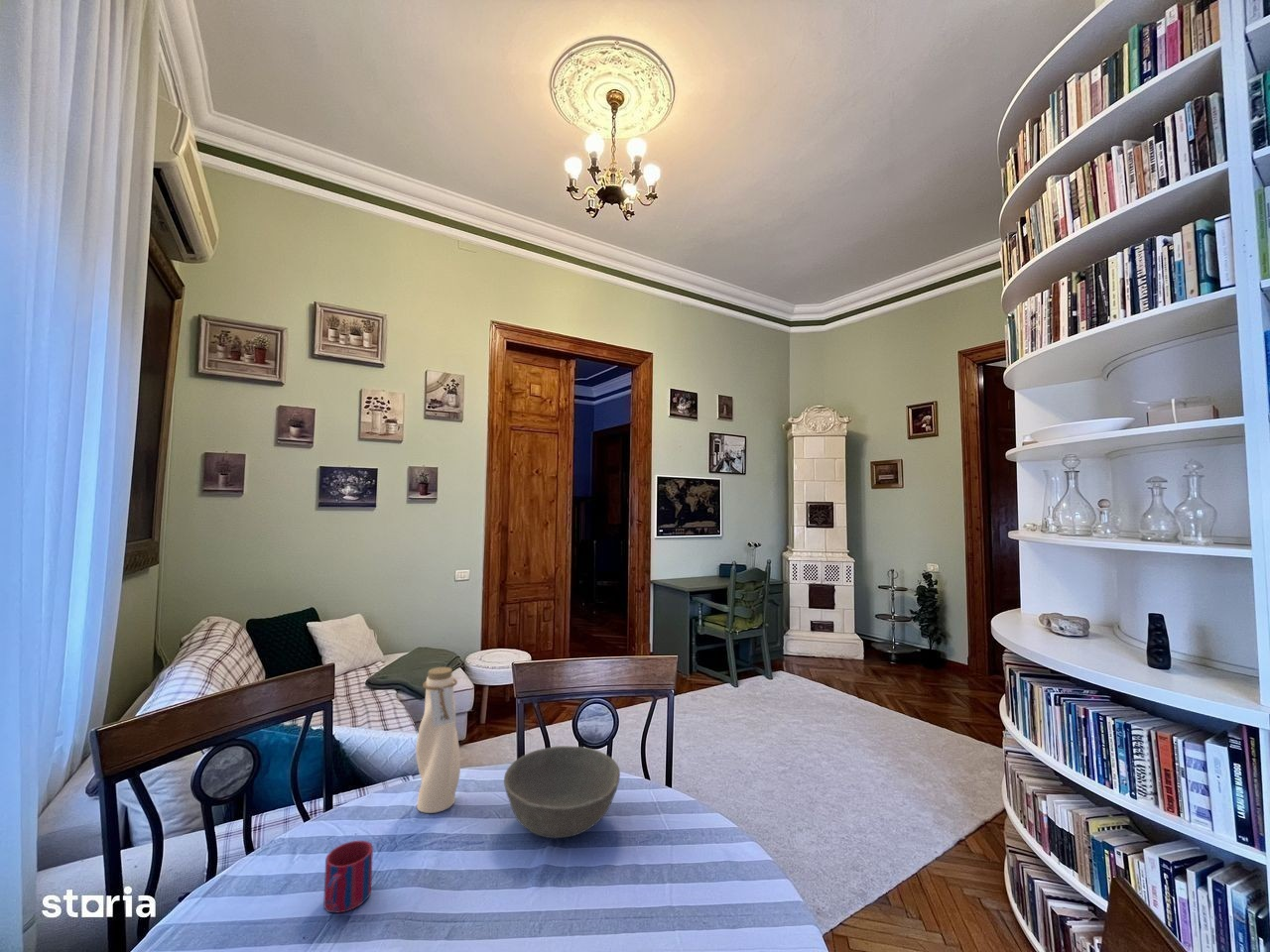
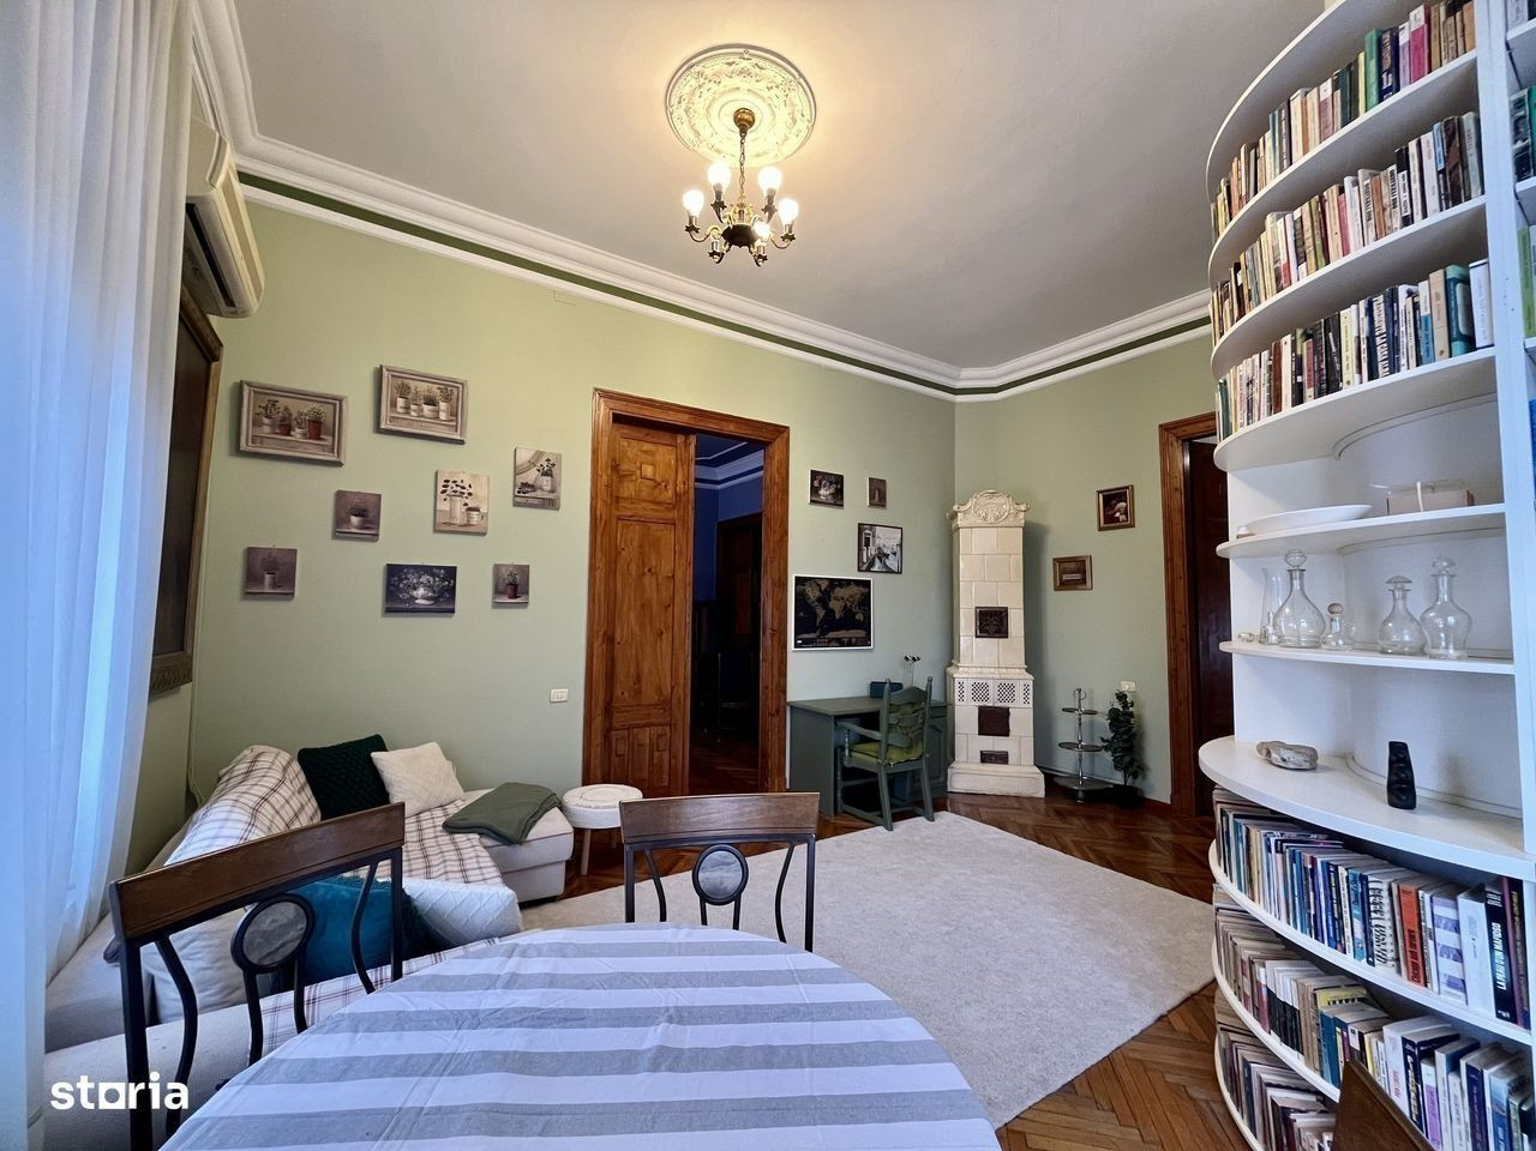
- bowl (562, 796)
- water bottle (440, 737)
- mug (342, 882)
